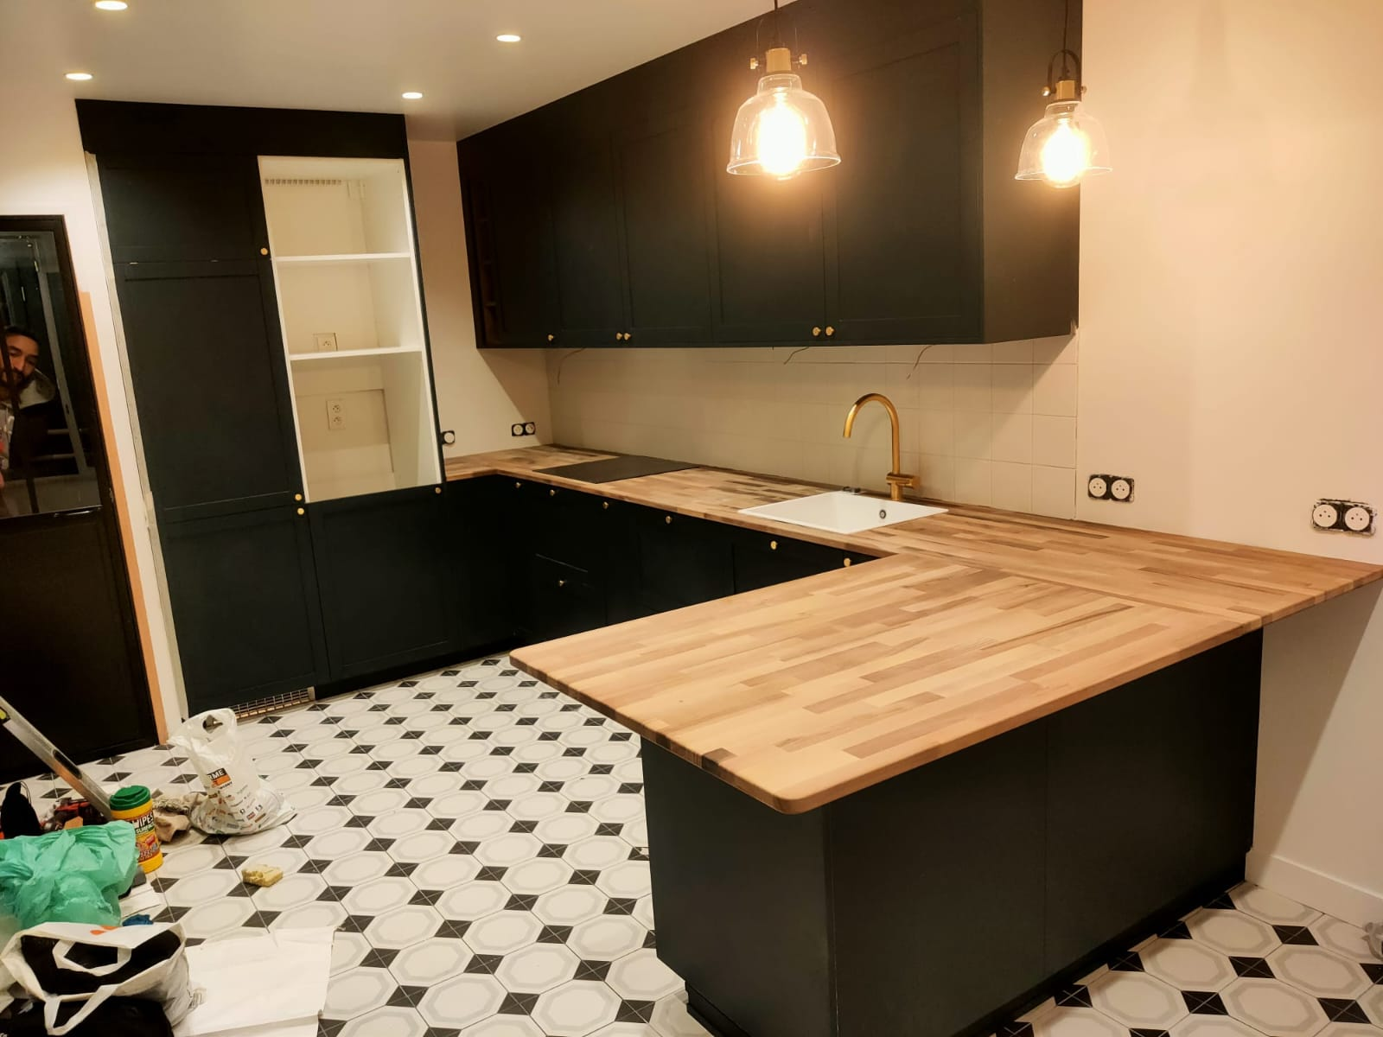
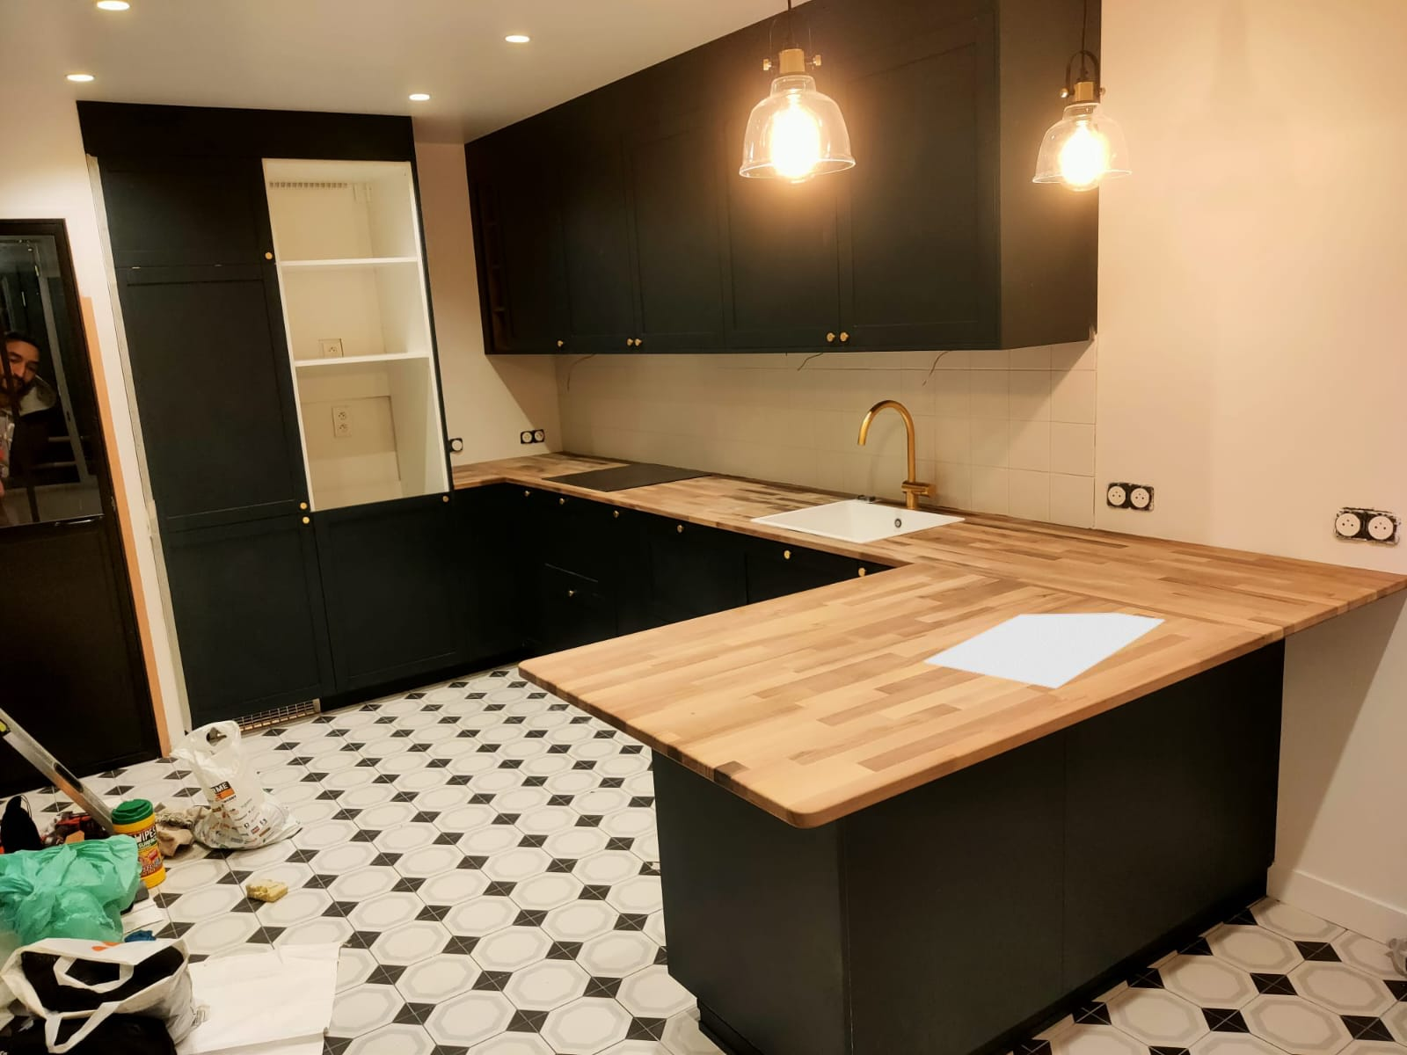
+ cutting board (1049, 641)
